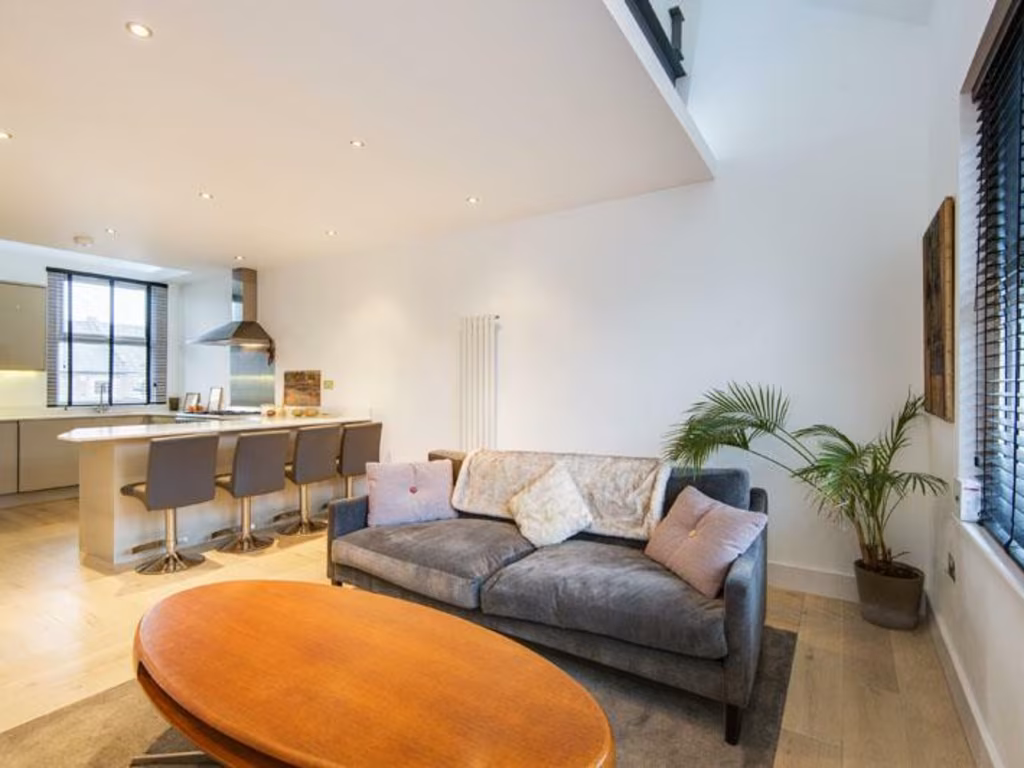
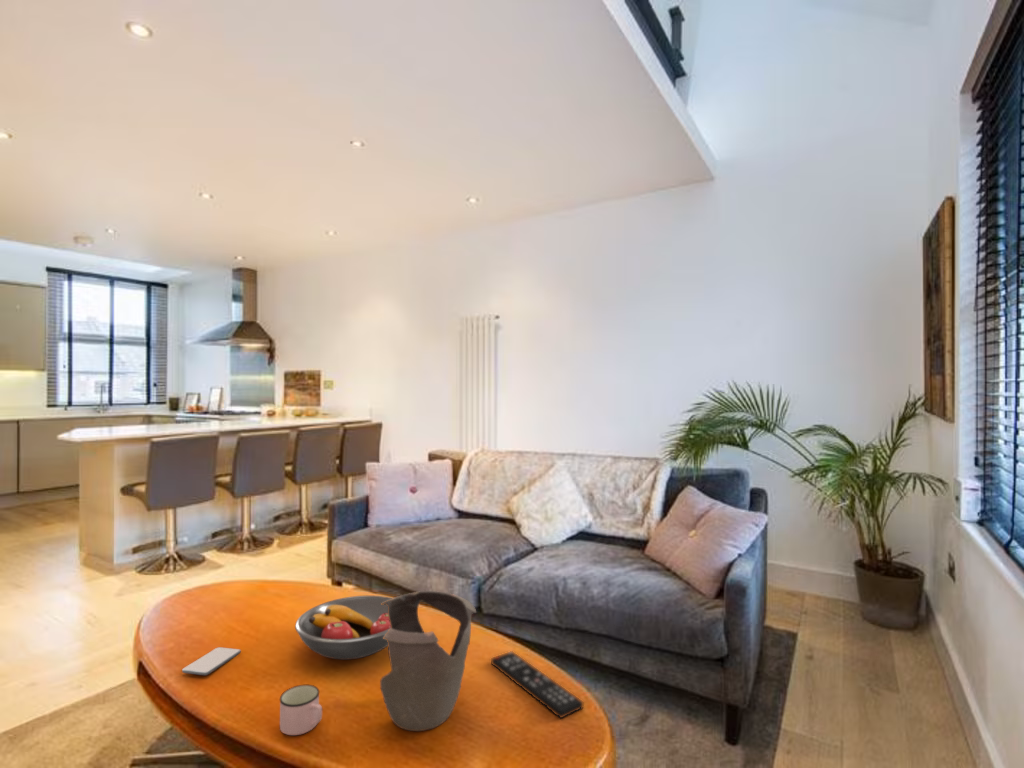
+ decorative bowl (427, 660)
+ fruit bowl (354, 627)
+ smartphone (212, 660)
+ mug (303, 711)
+ remote control (533, 680)
